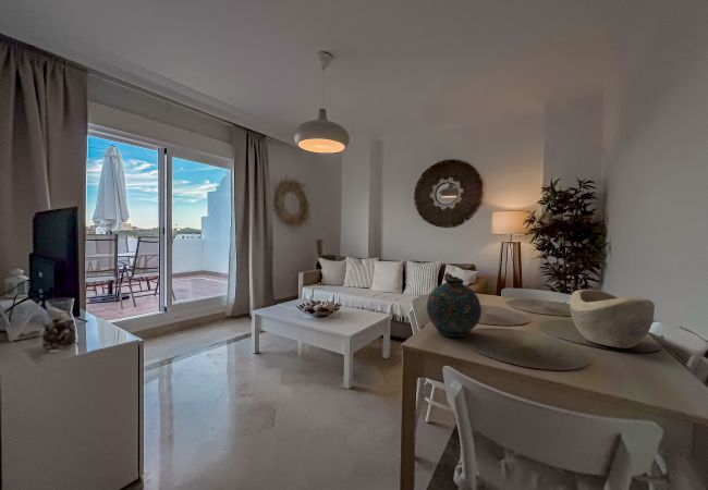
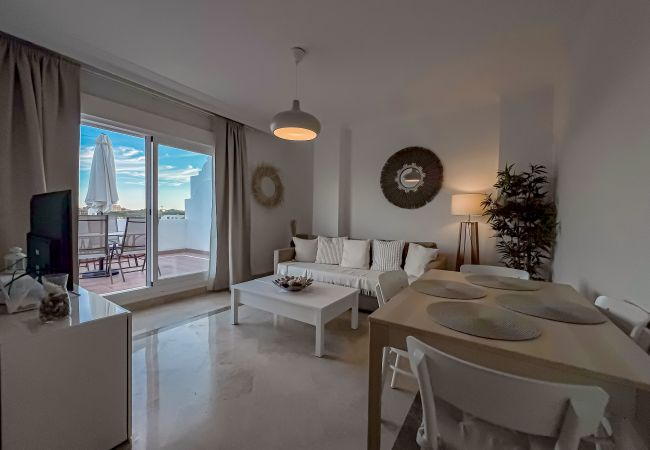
- decorative bowl (608, 317)
- snuff bottle (453, 303)
